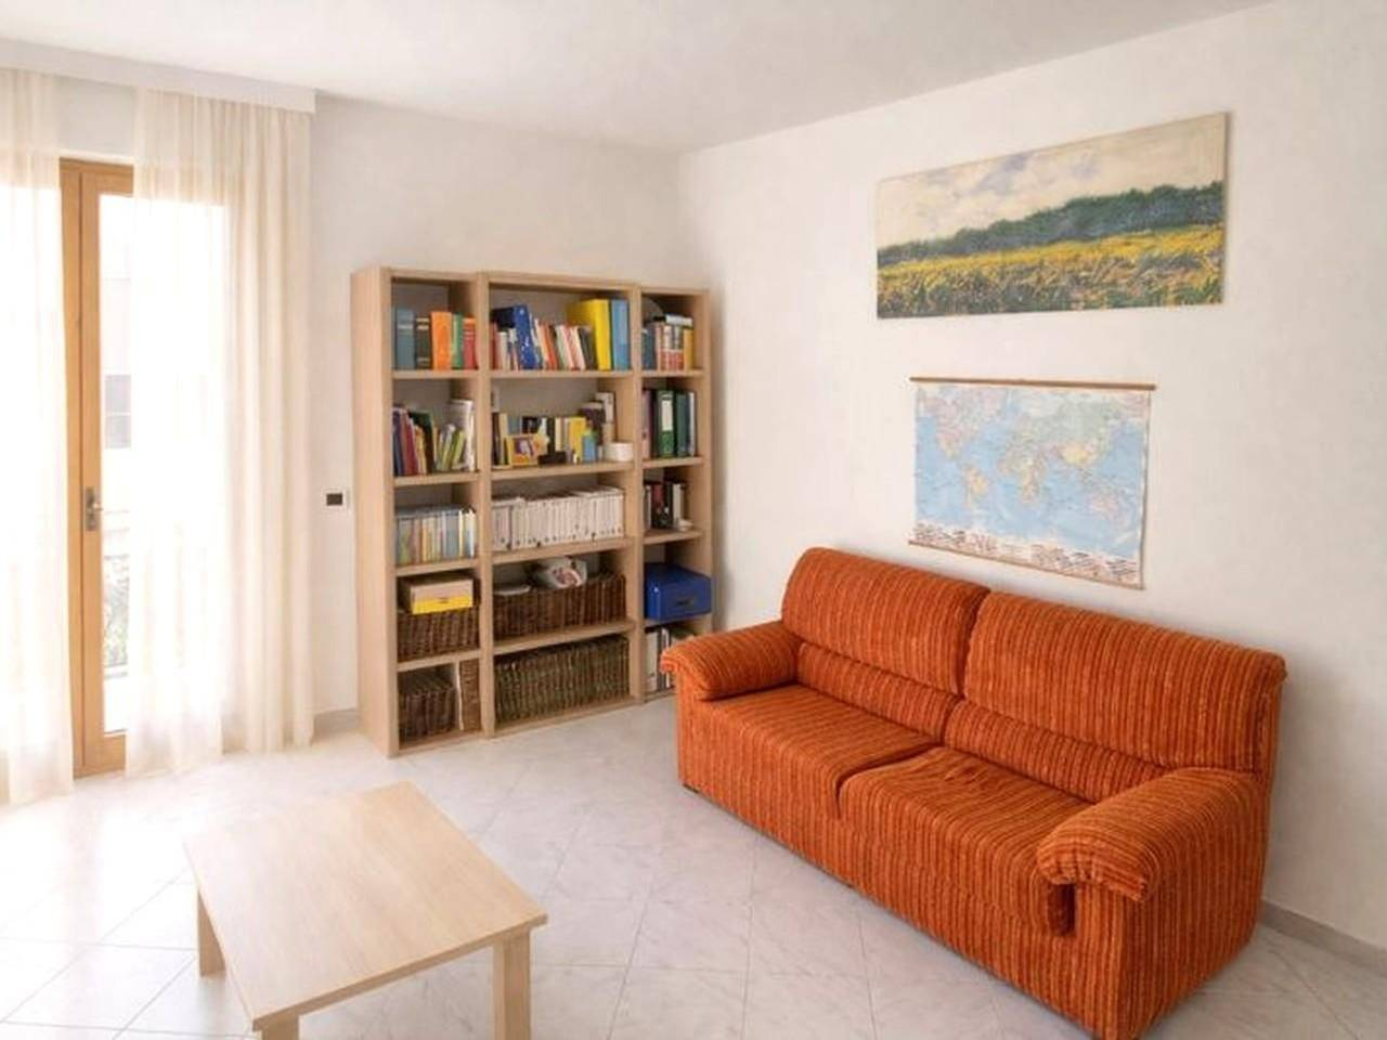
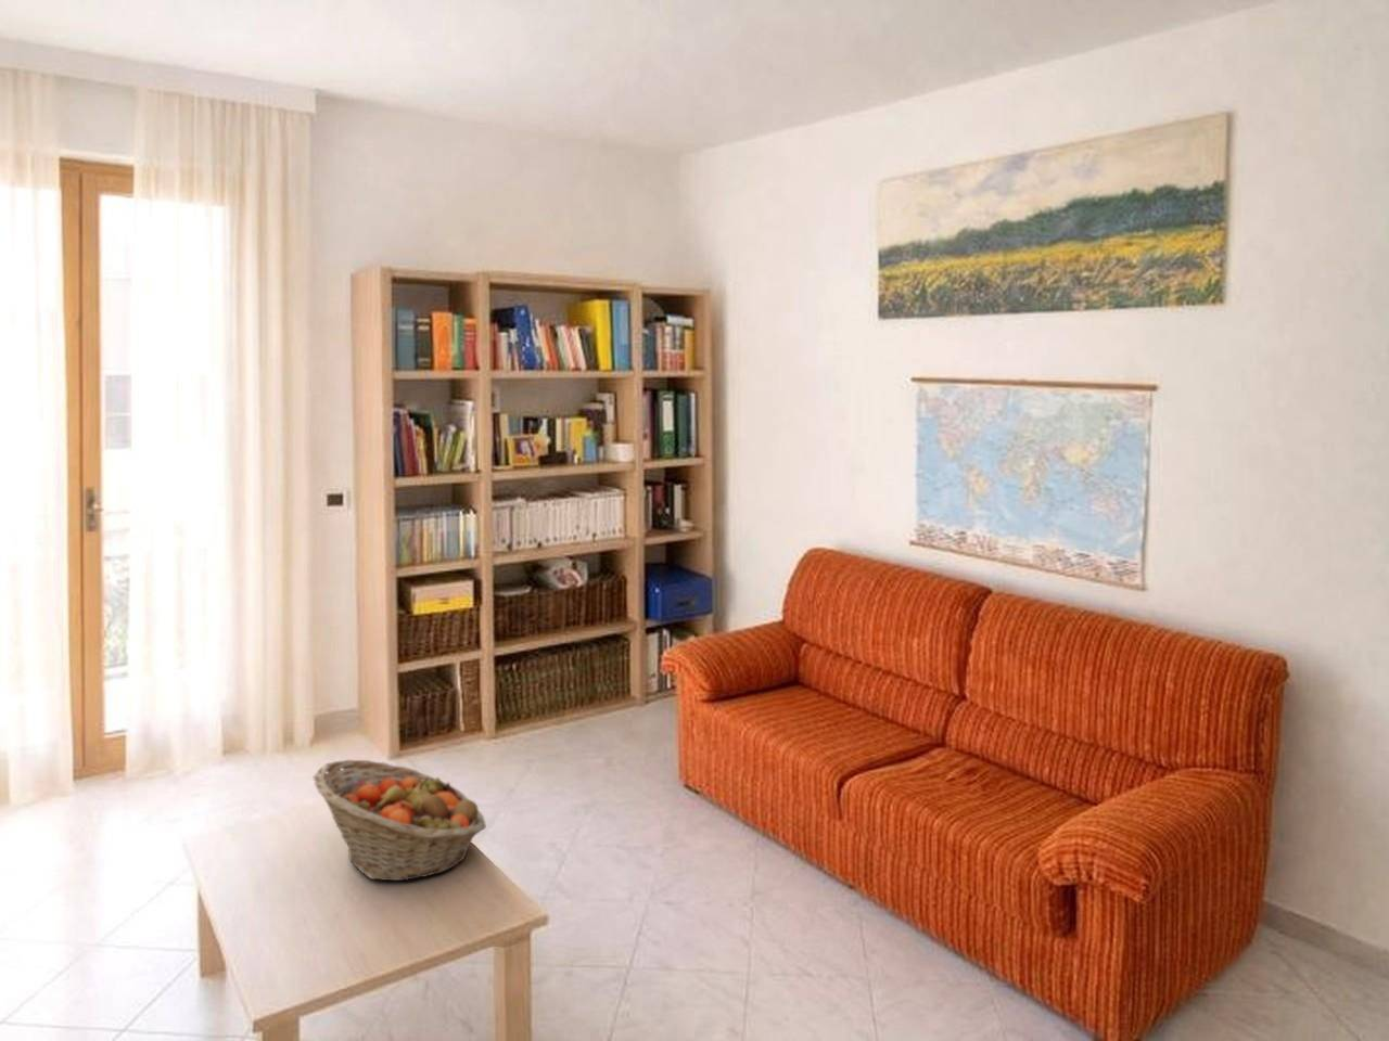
+ fruit basket (400, 811)
